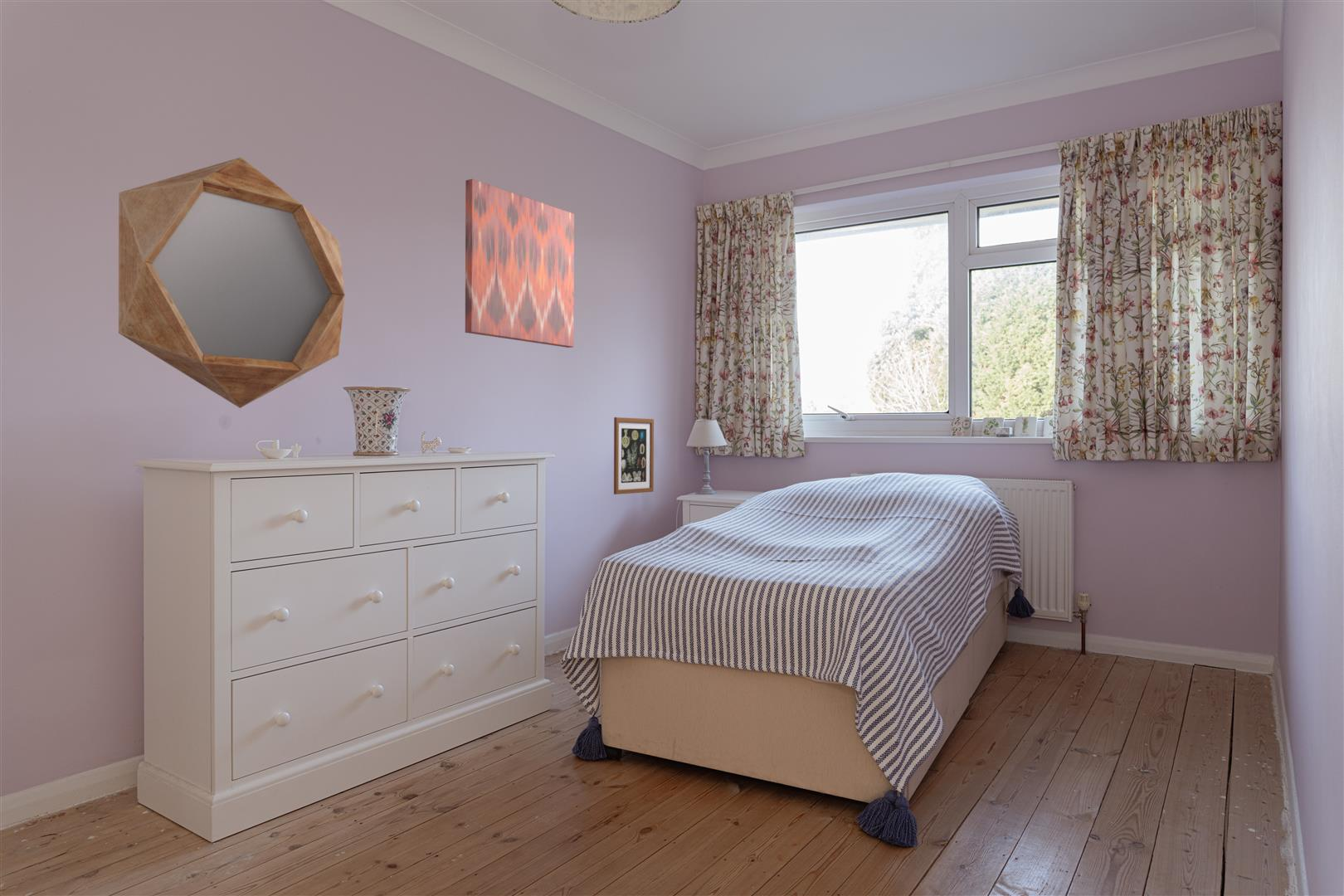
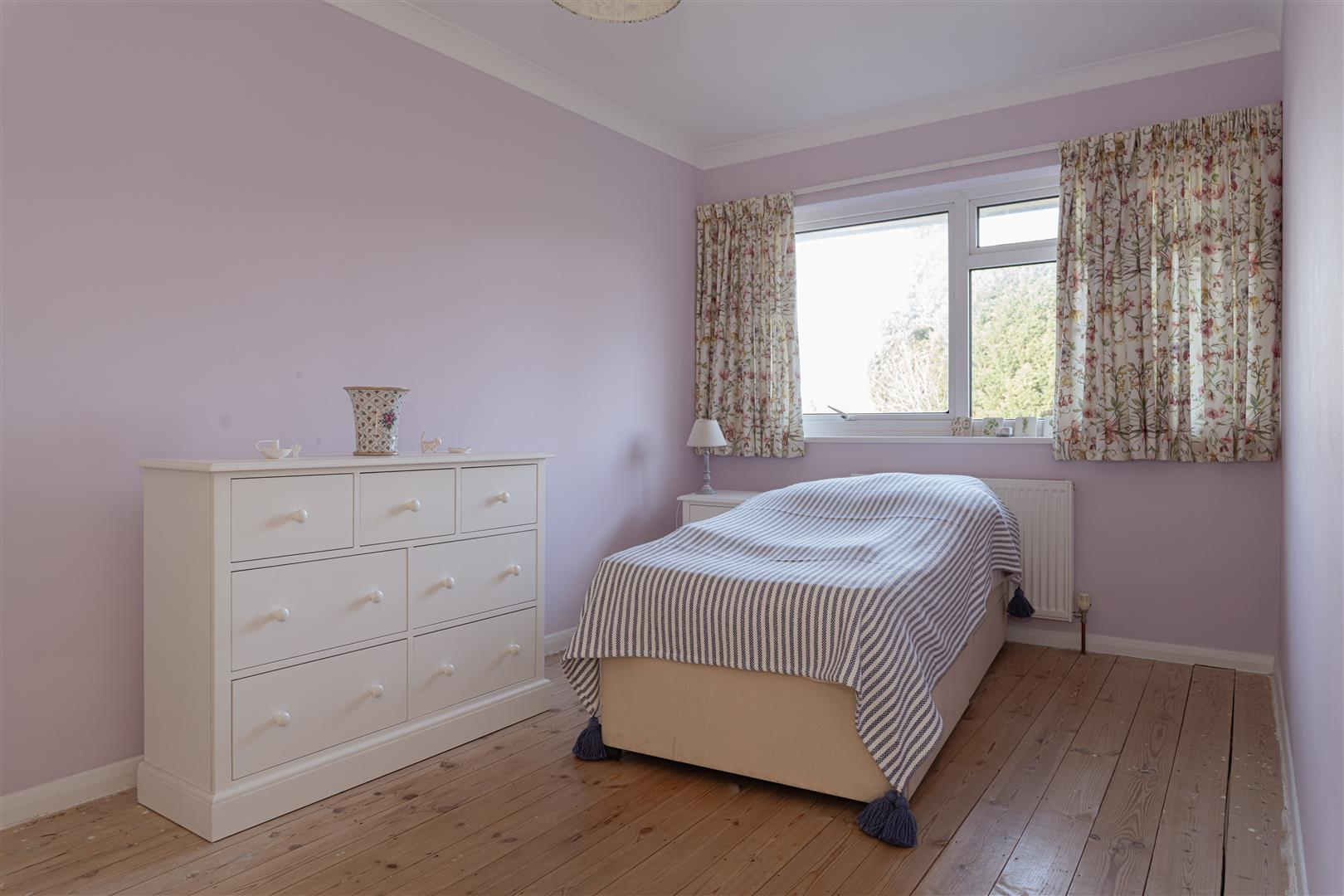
- home mirror (246, 281)
- wall art (523, 269)
- wall art (634, 455)
